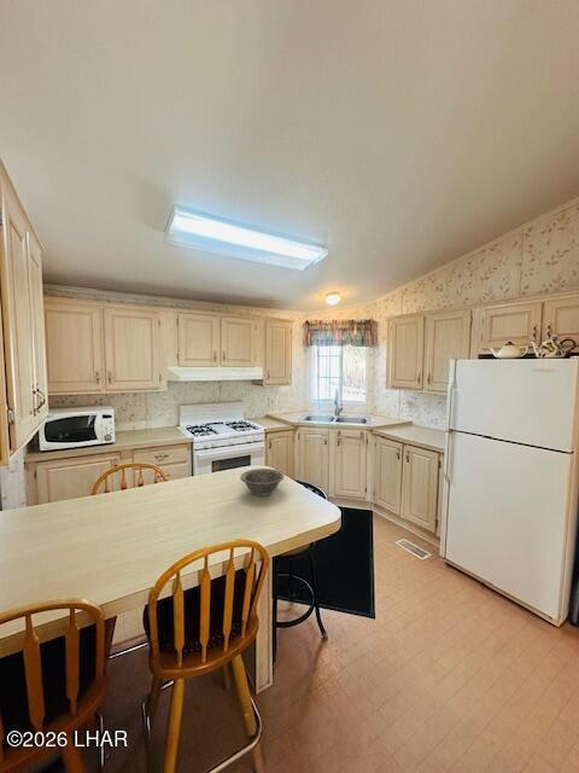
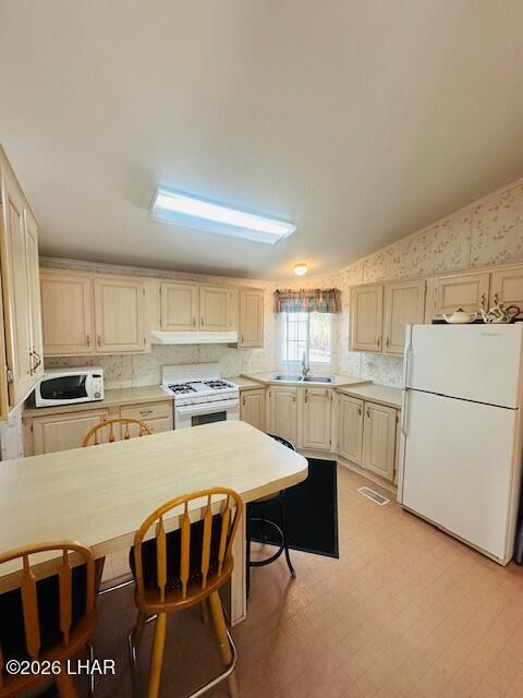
- decorative bowl (262, 483)
